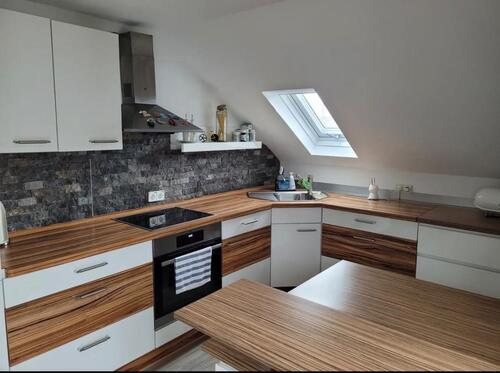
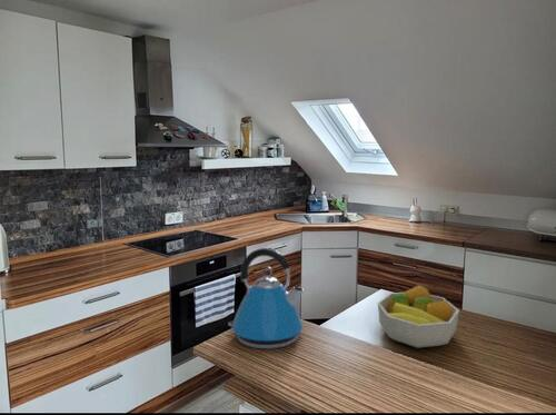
+ fruit bowl (417, 314)
+ kettle (265, 292)
